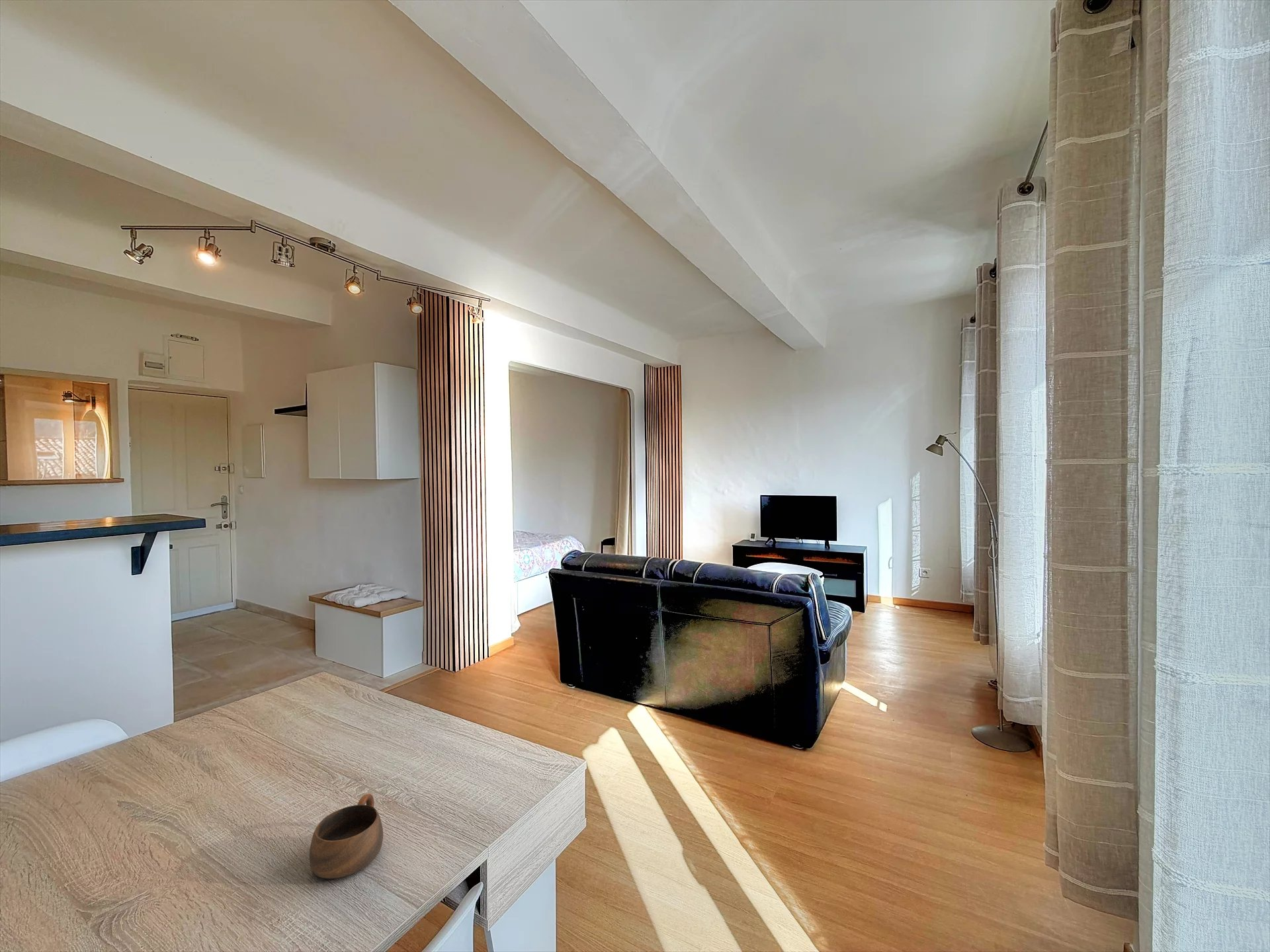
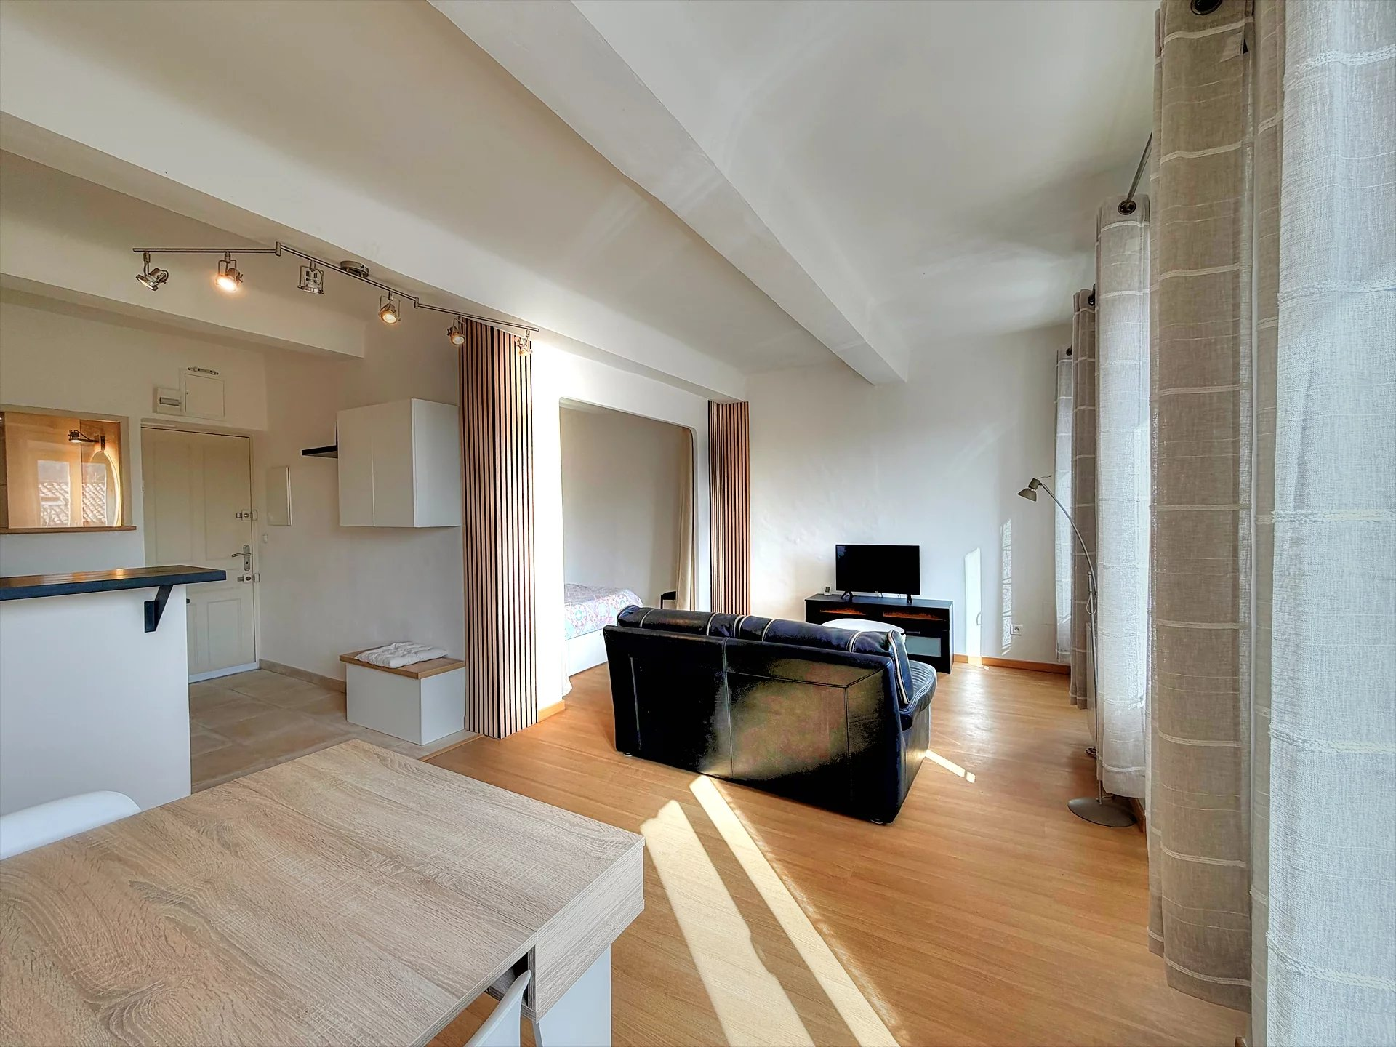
- cup (355, 832)
